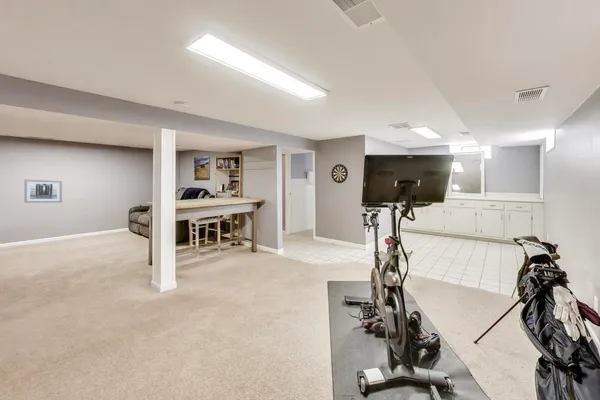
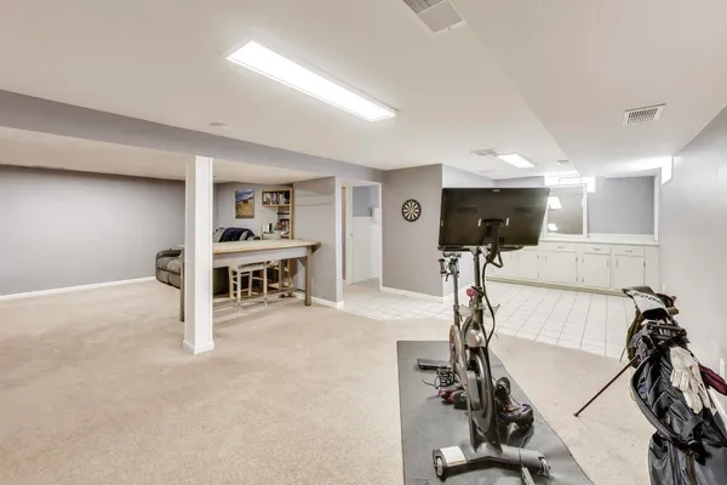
- wall art (44, 191)
